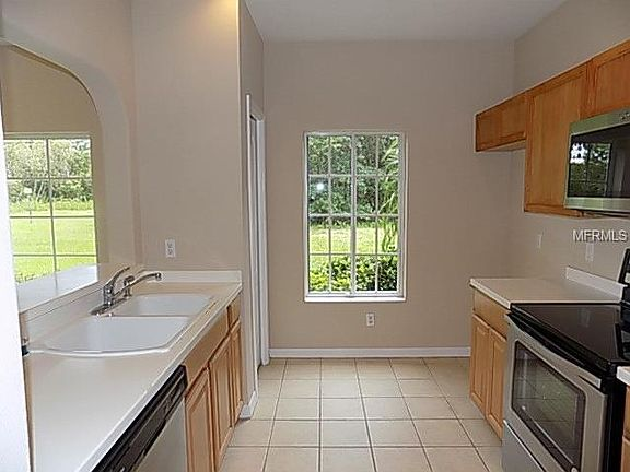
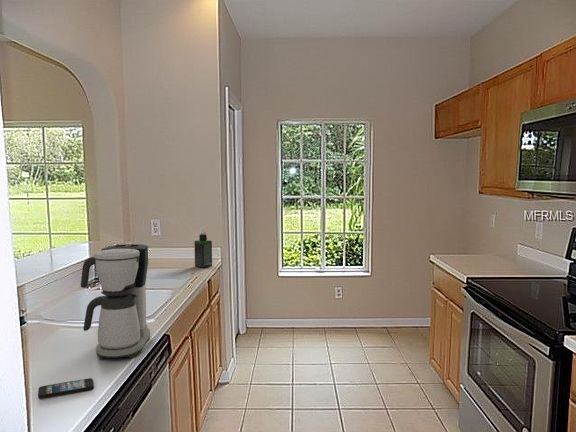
+ coffee maker (117, 297)
+ smartphone (66, 387)
+ spray bottle (203, 246)
